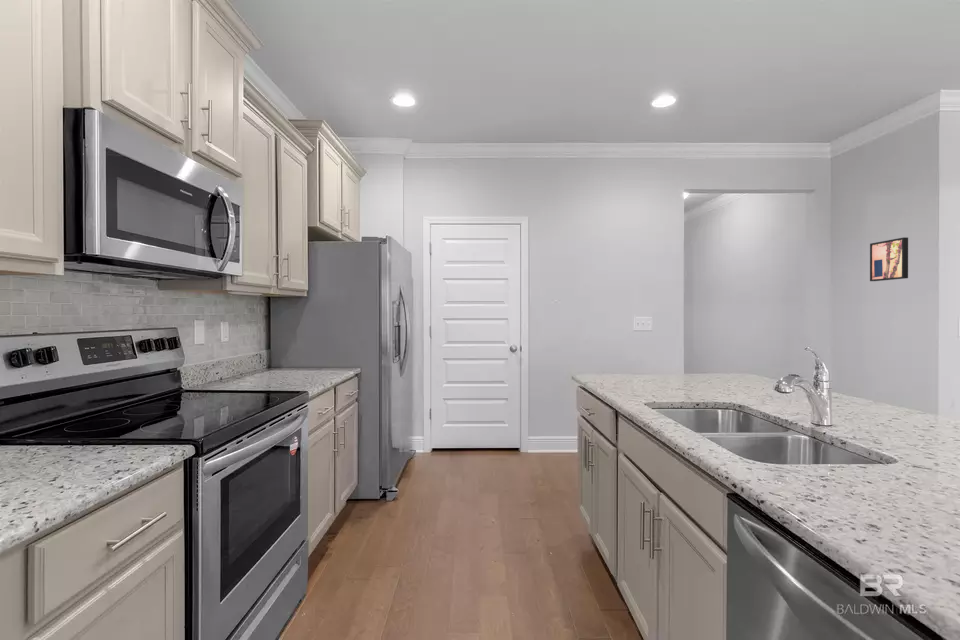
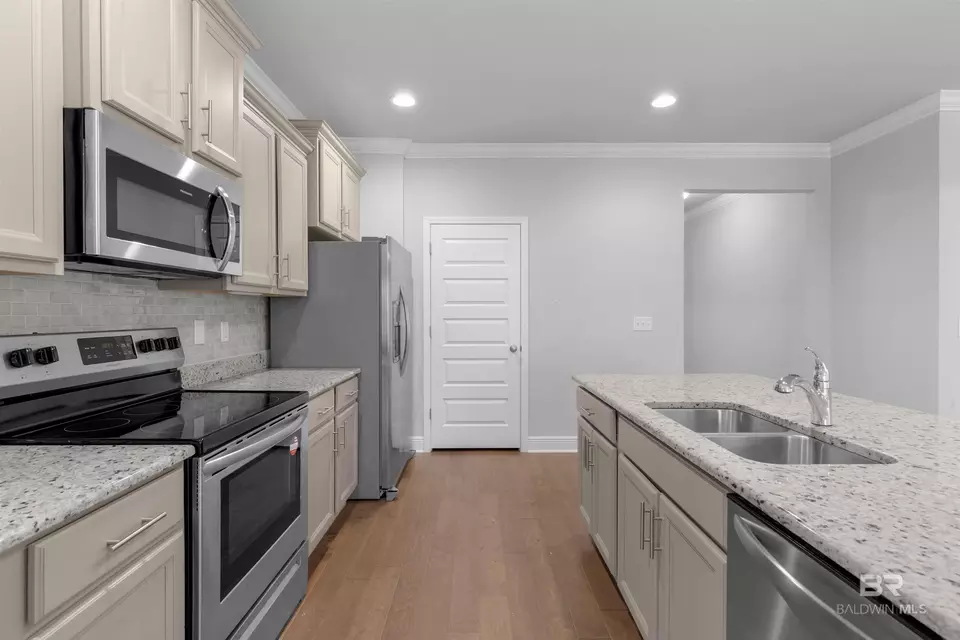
- wall art (888, 260)
